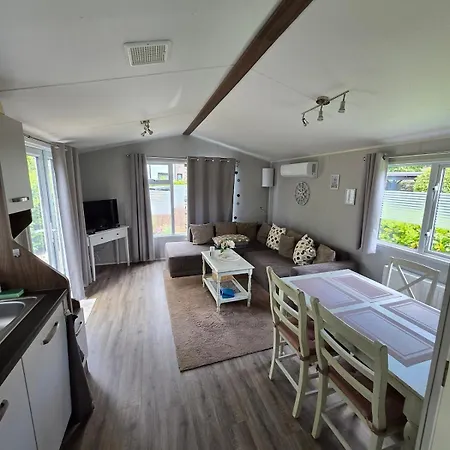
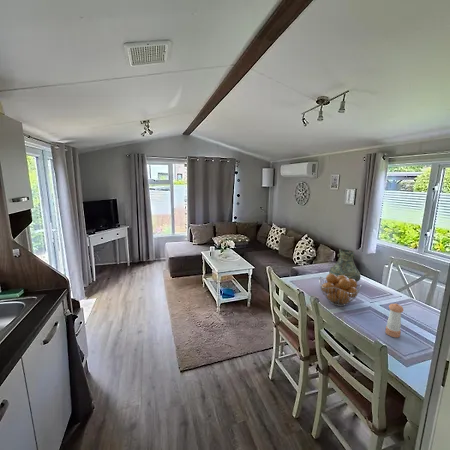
+ pepper shaker (394, 319)
+ fruit basket (338, 289)
+ vase (345, 267)
